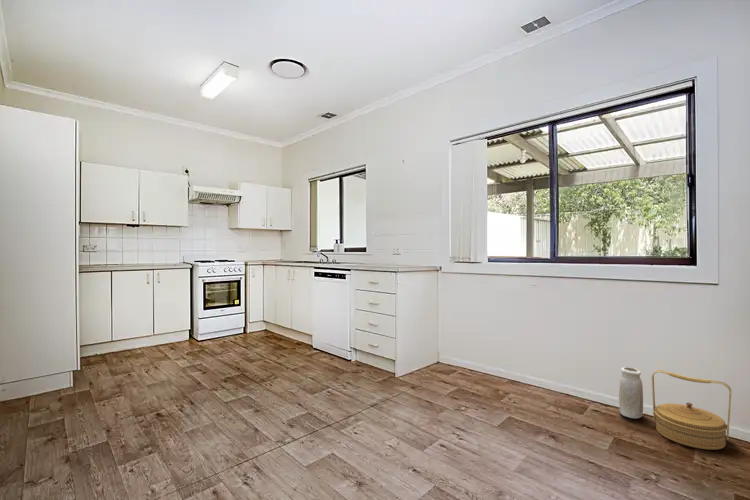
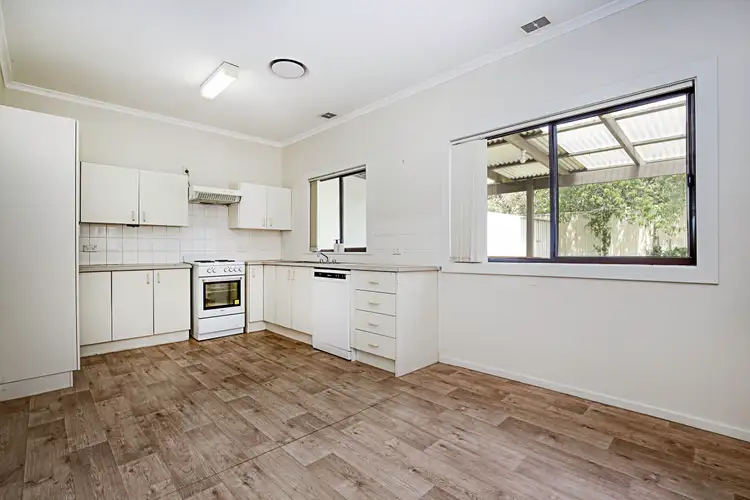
- vase (631, 392)
- basket (689, 405)
